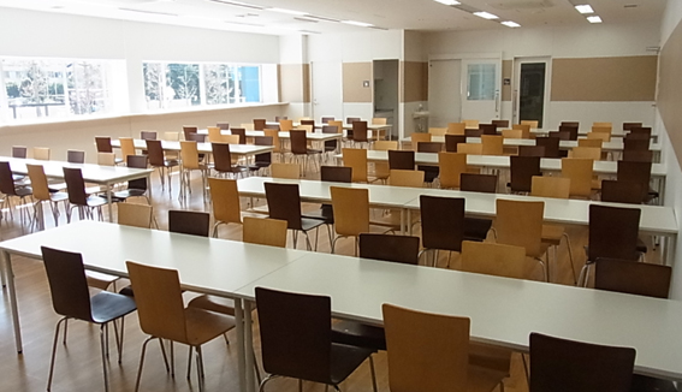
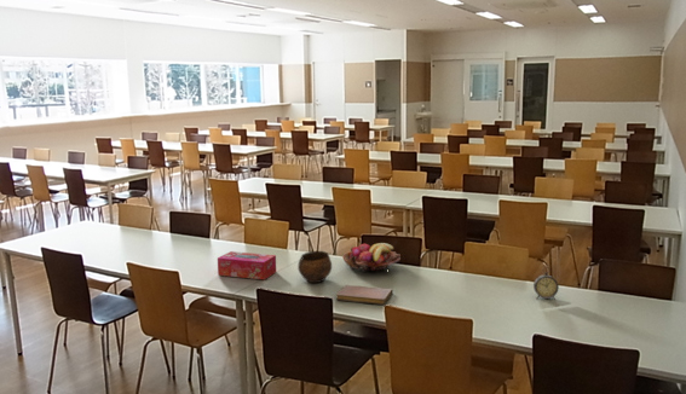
+ notebook (364, 294)
+ alarm clock (546, 283)
+ bowl (315, 267)
+ fruit basket (371, 256)
+ tissue box (247, 265)
